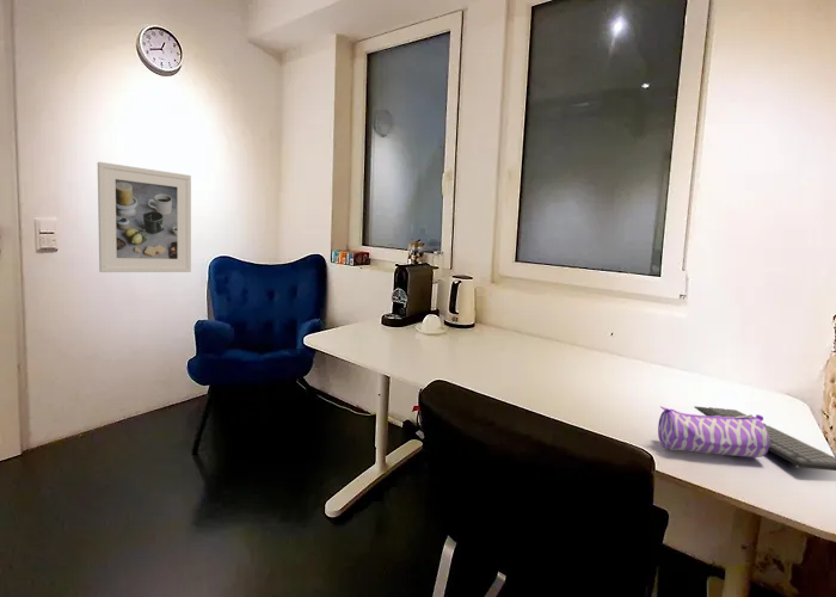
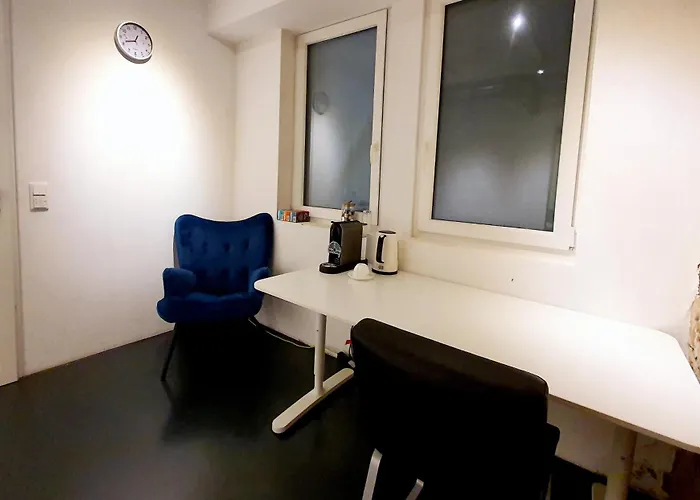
- keyboard (767, 431)
- pencil case (712, 431)
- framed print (147, 221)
